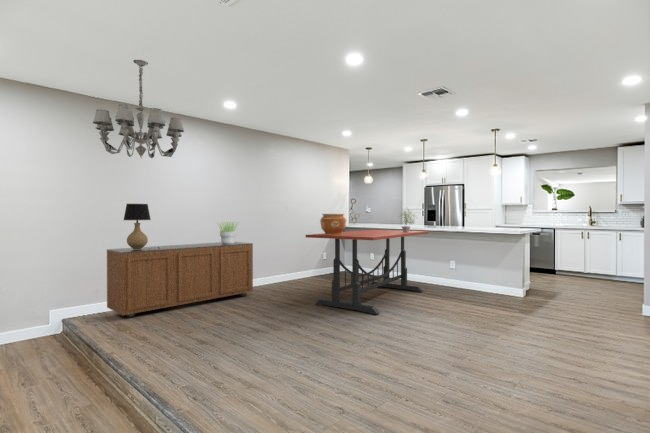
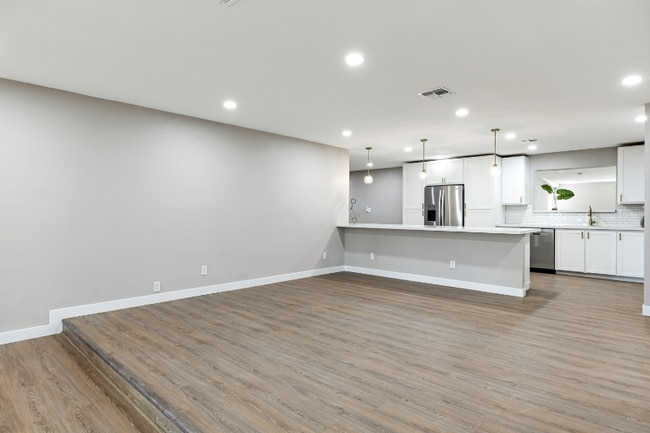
- sideboard (187, 274)
- potted plant (407, 219)
- potted plant (228, 232)
- table lamp (139, 226)
- chandelier (140, 110)
- ceramic pot (333, 224)
- dining table (375, 267)
